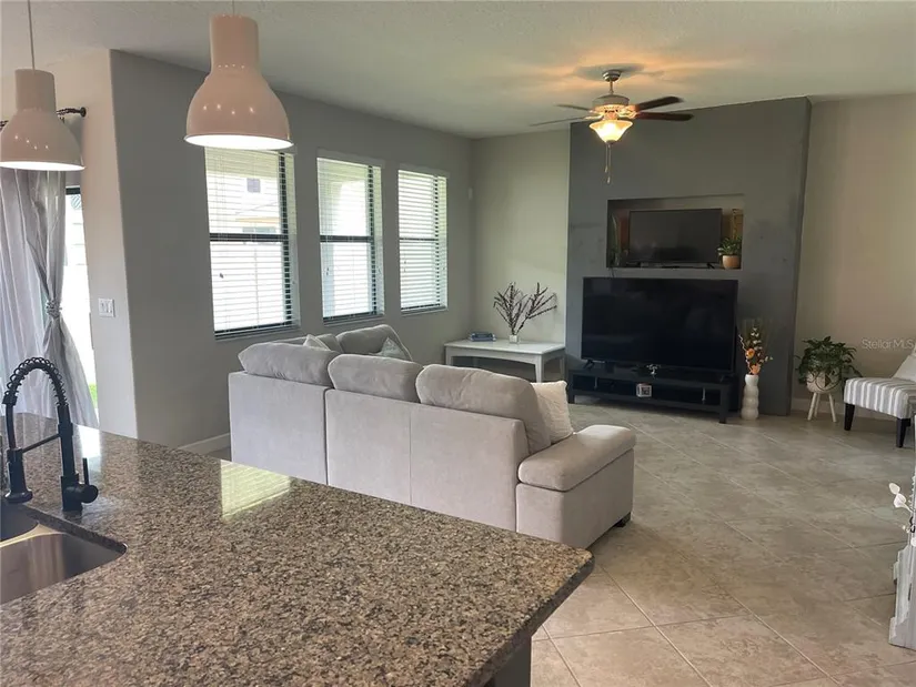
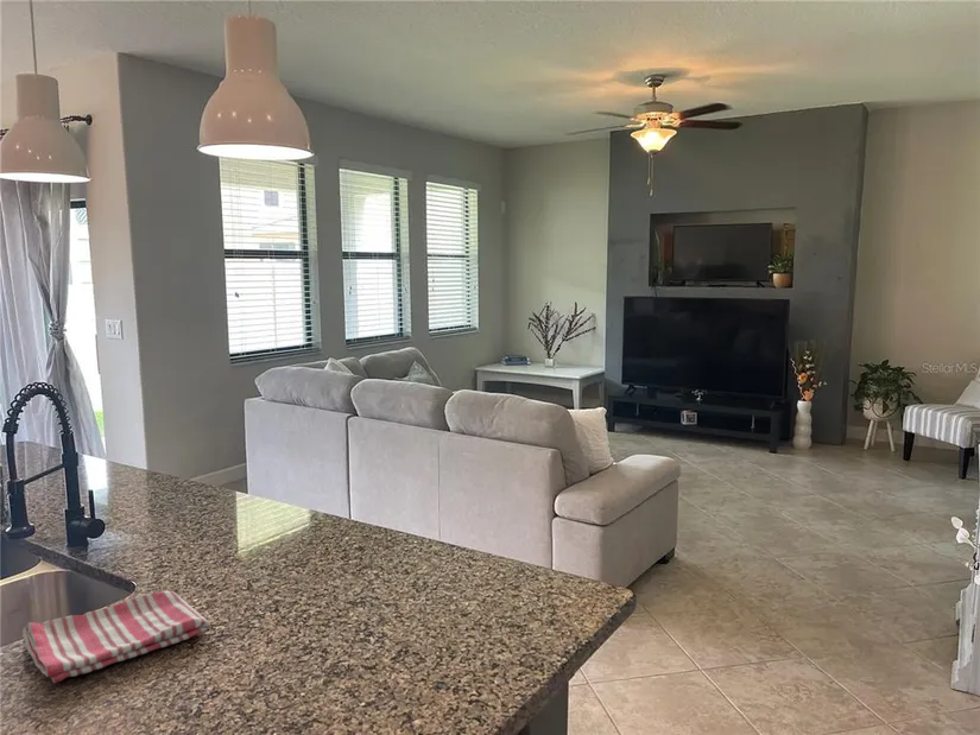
+ dish towel (118, 628)
